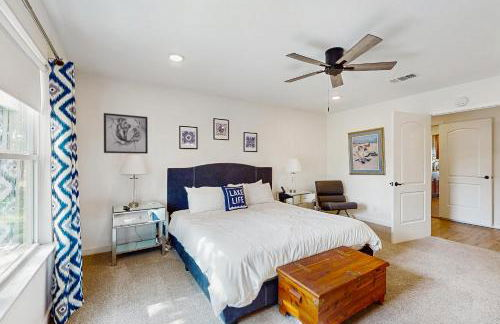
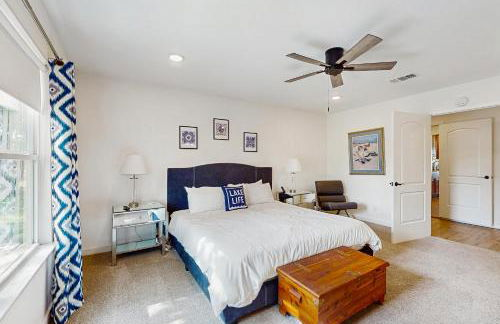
- wall art (126, 134)
